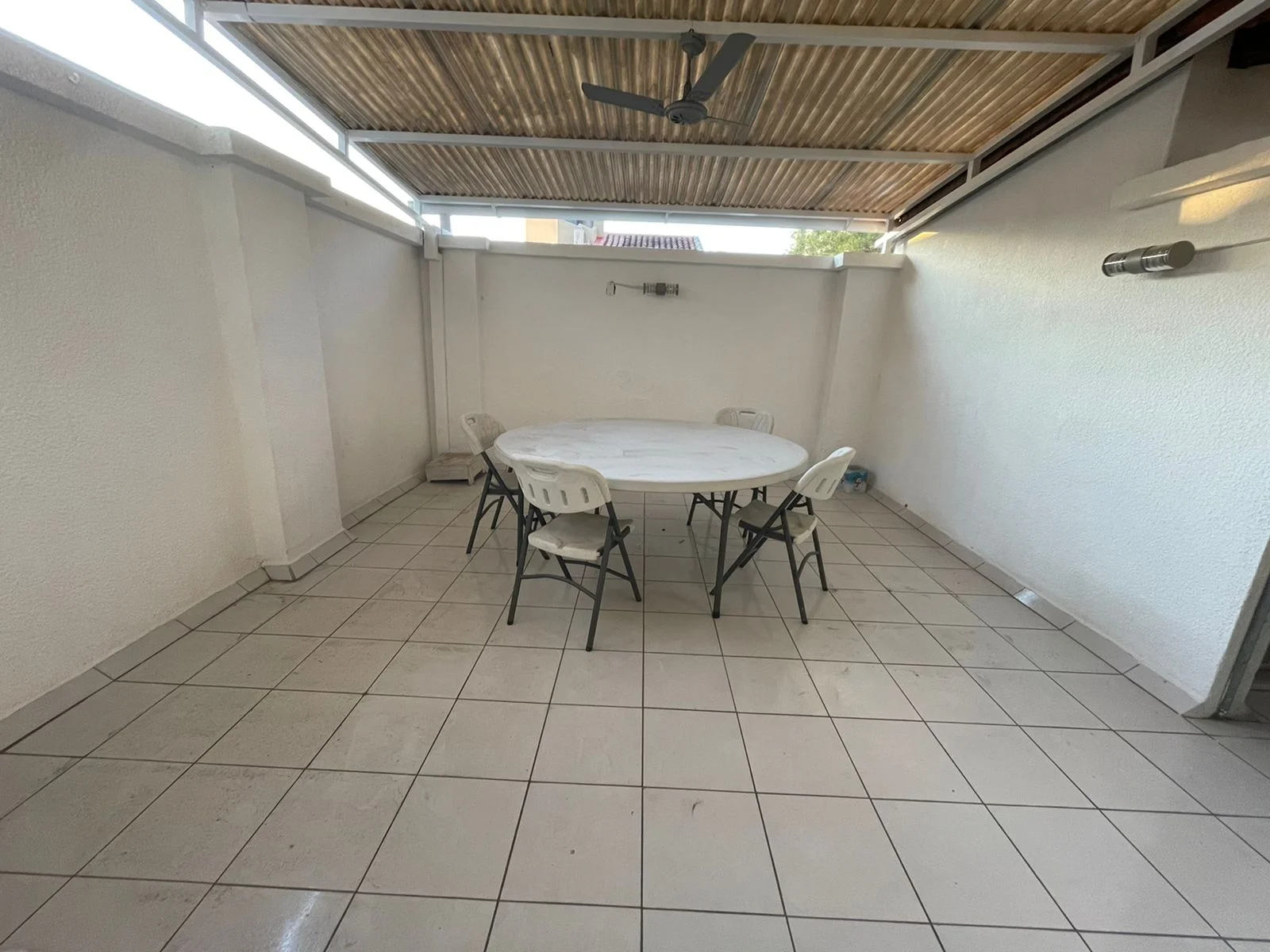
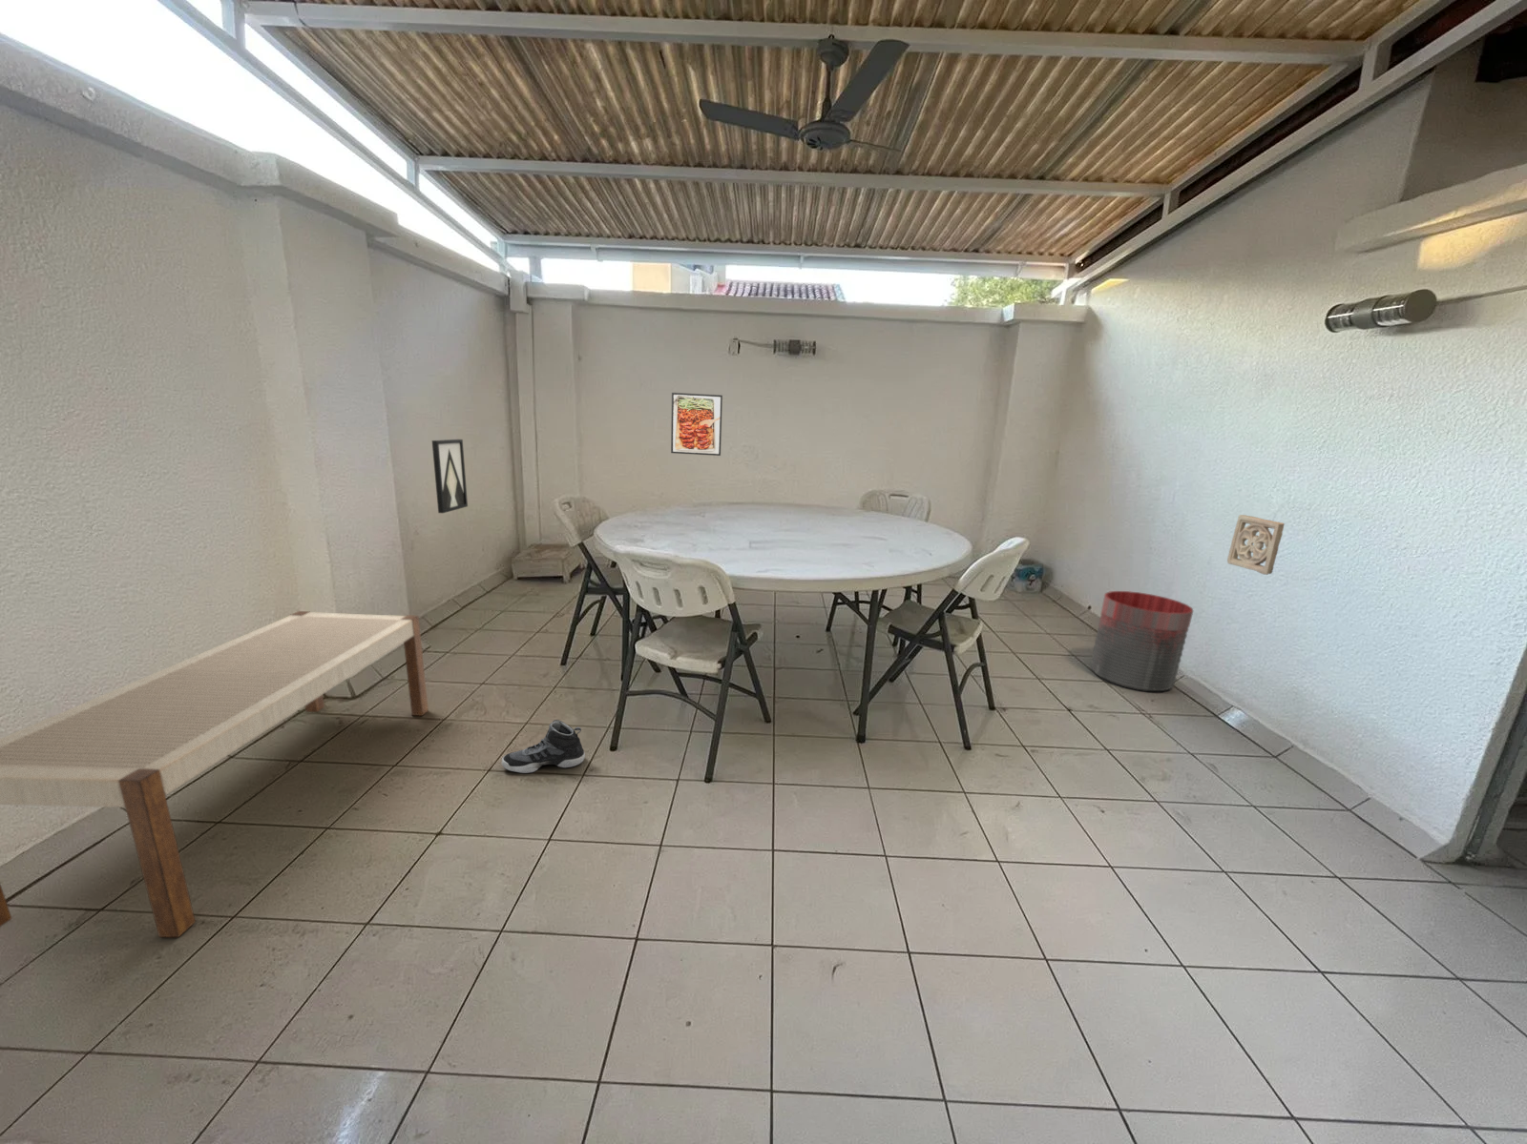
+ bench (254, 732)
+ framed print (696, 424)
+ trash can (1139, 639)
+ wall ornament (1254, 543)
+ sneaker (543, 744)
+ wall art (451, 475)
